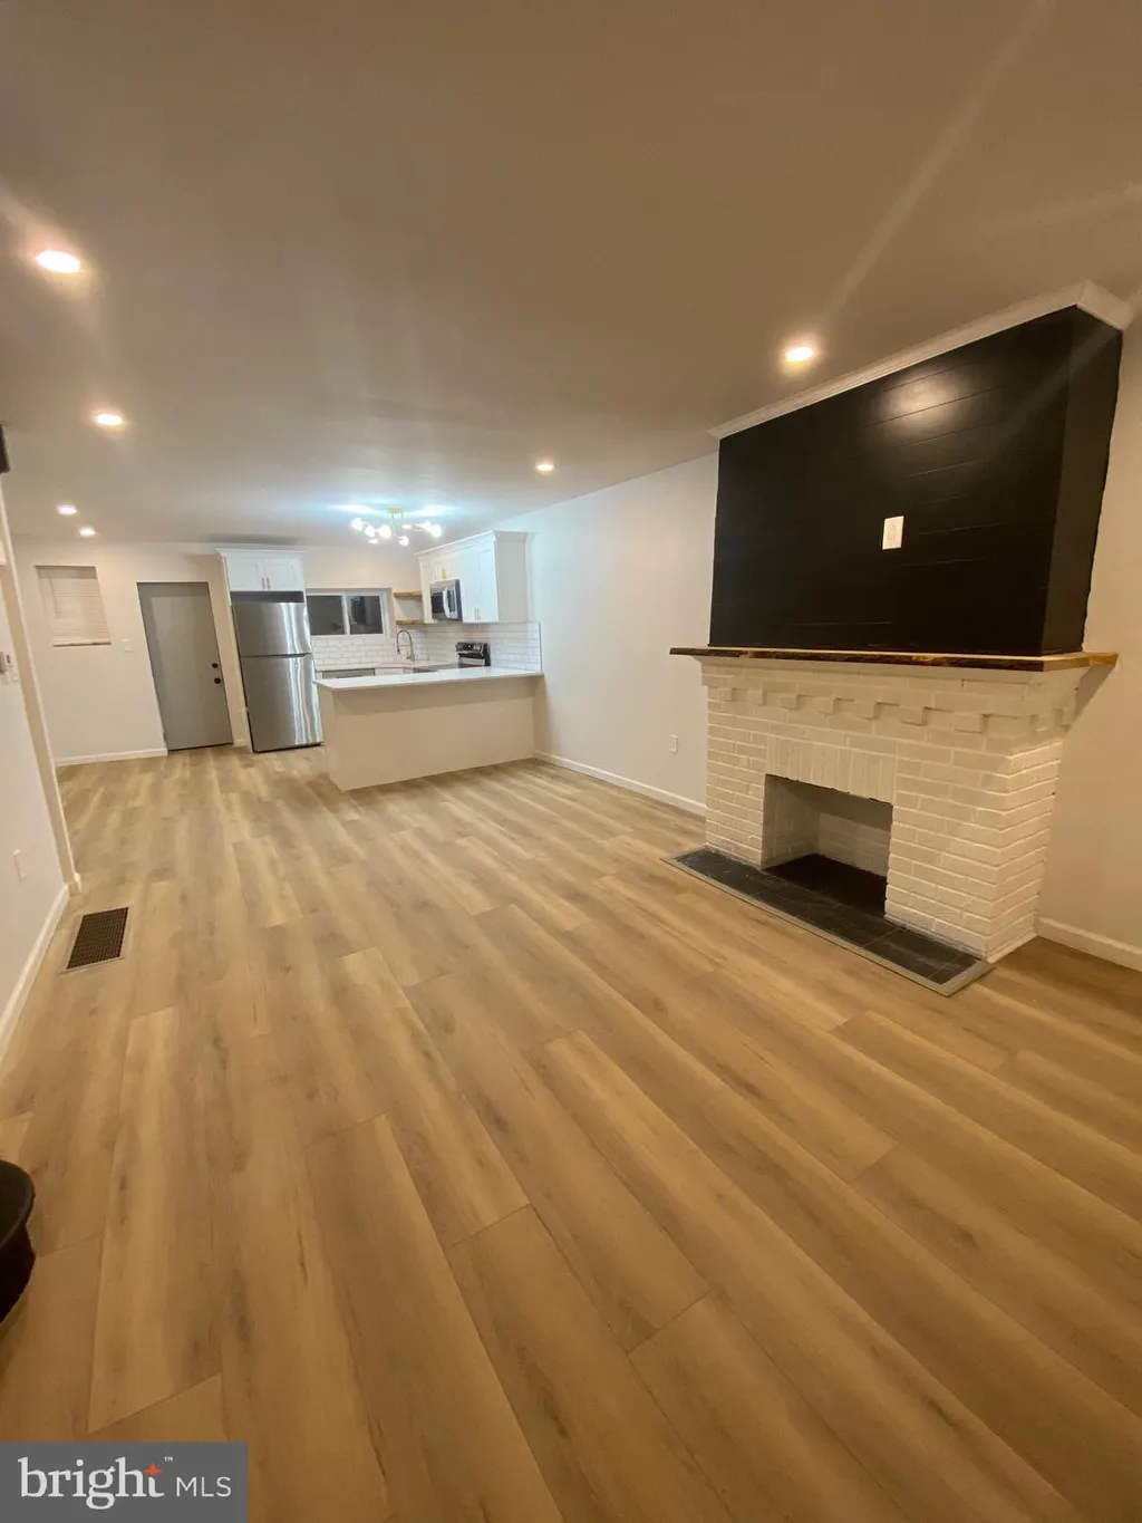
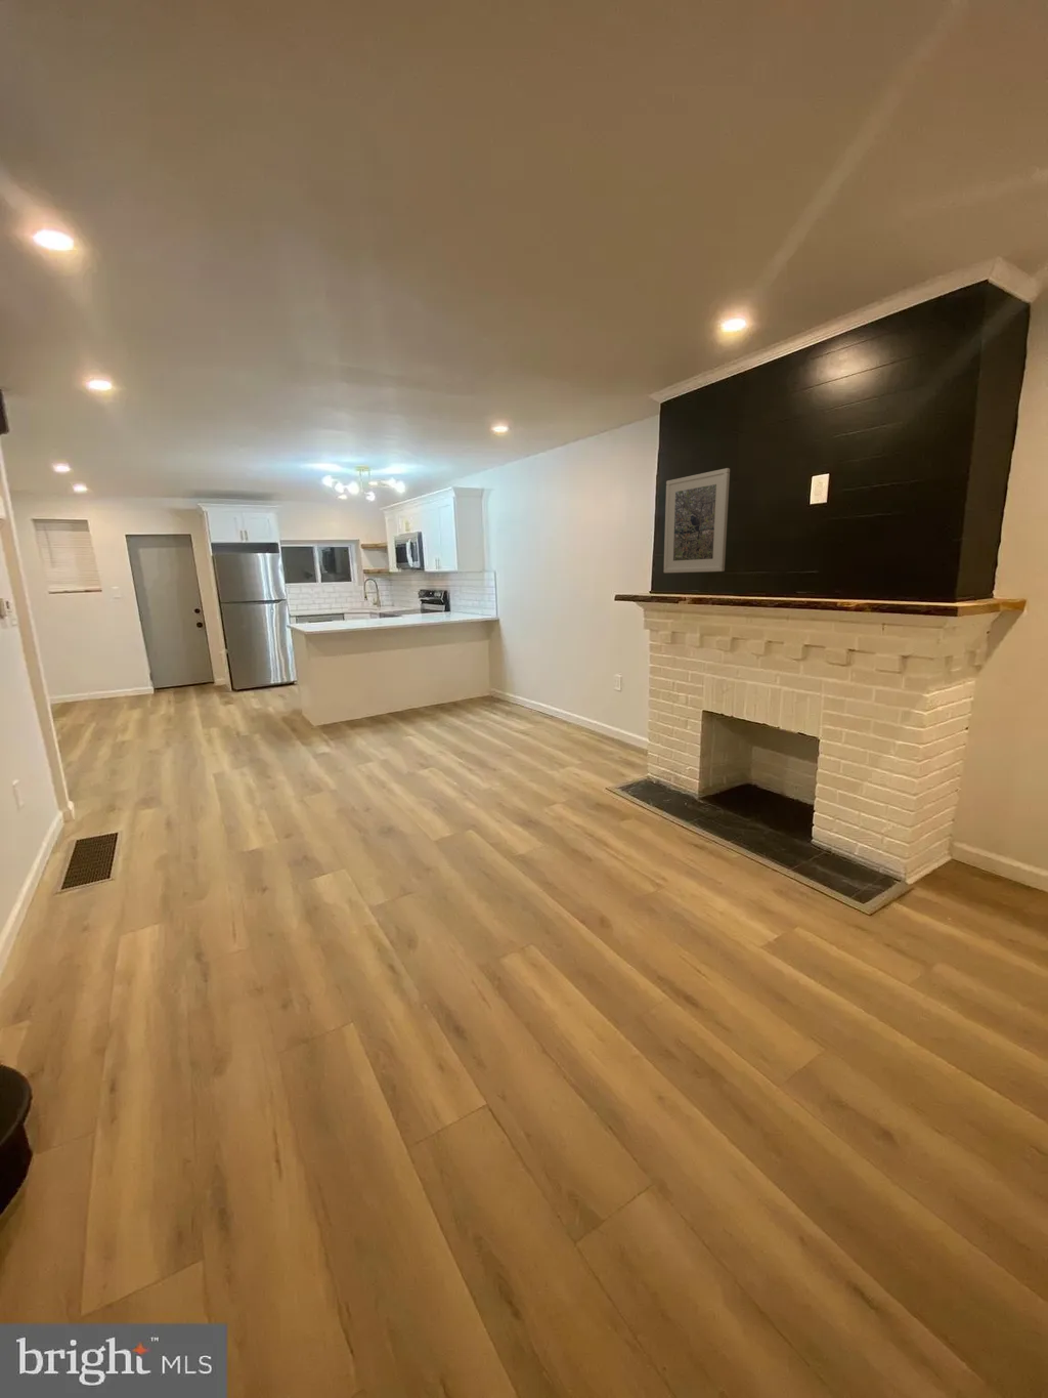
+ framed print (694, 524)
